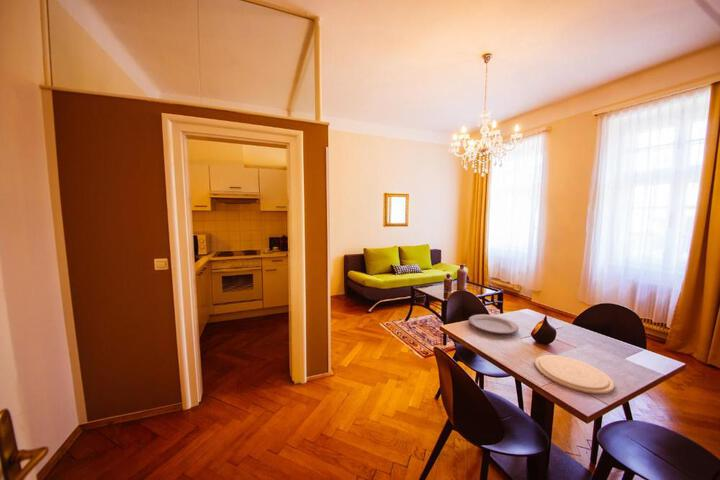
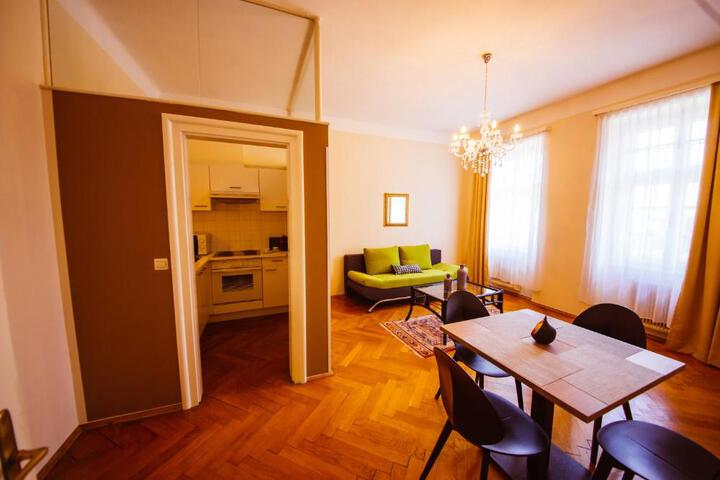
- plate (492, 324)
- plate (571, 371)
